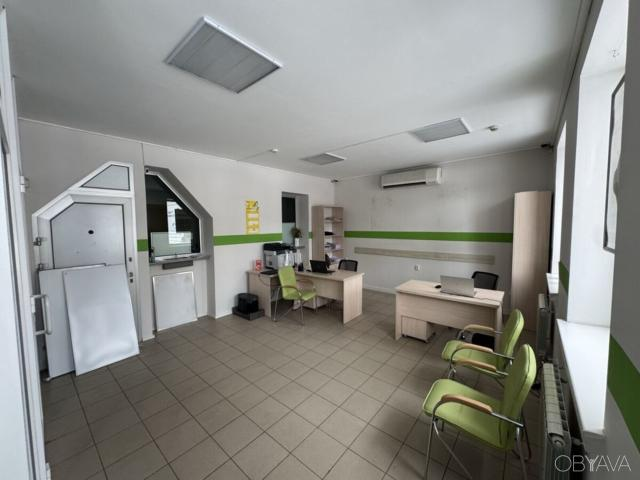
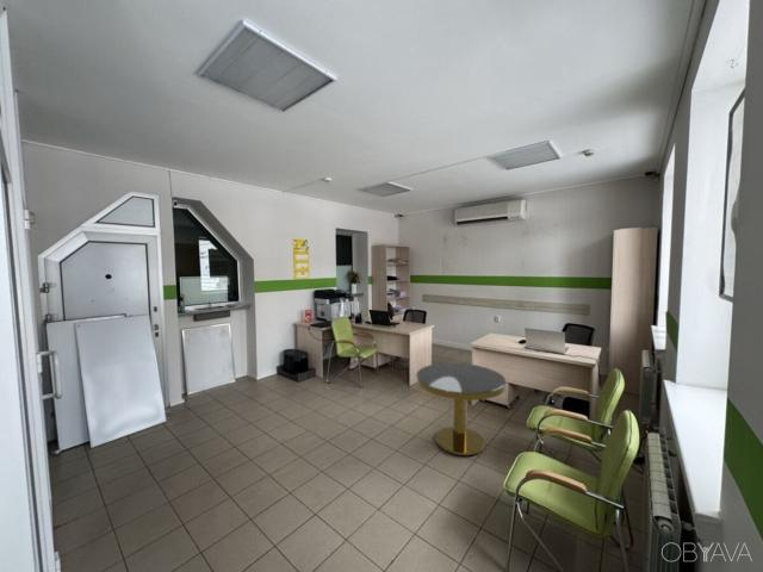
+ side table (459, 409)
